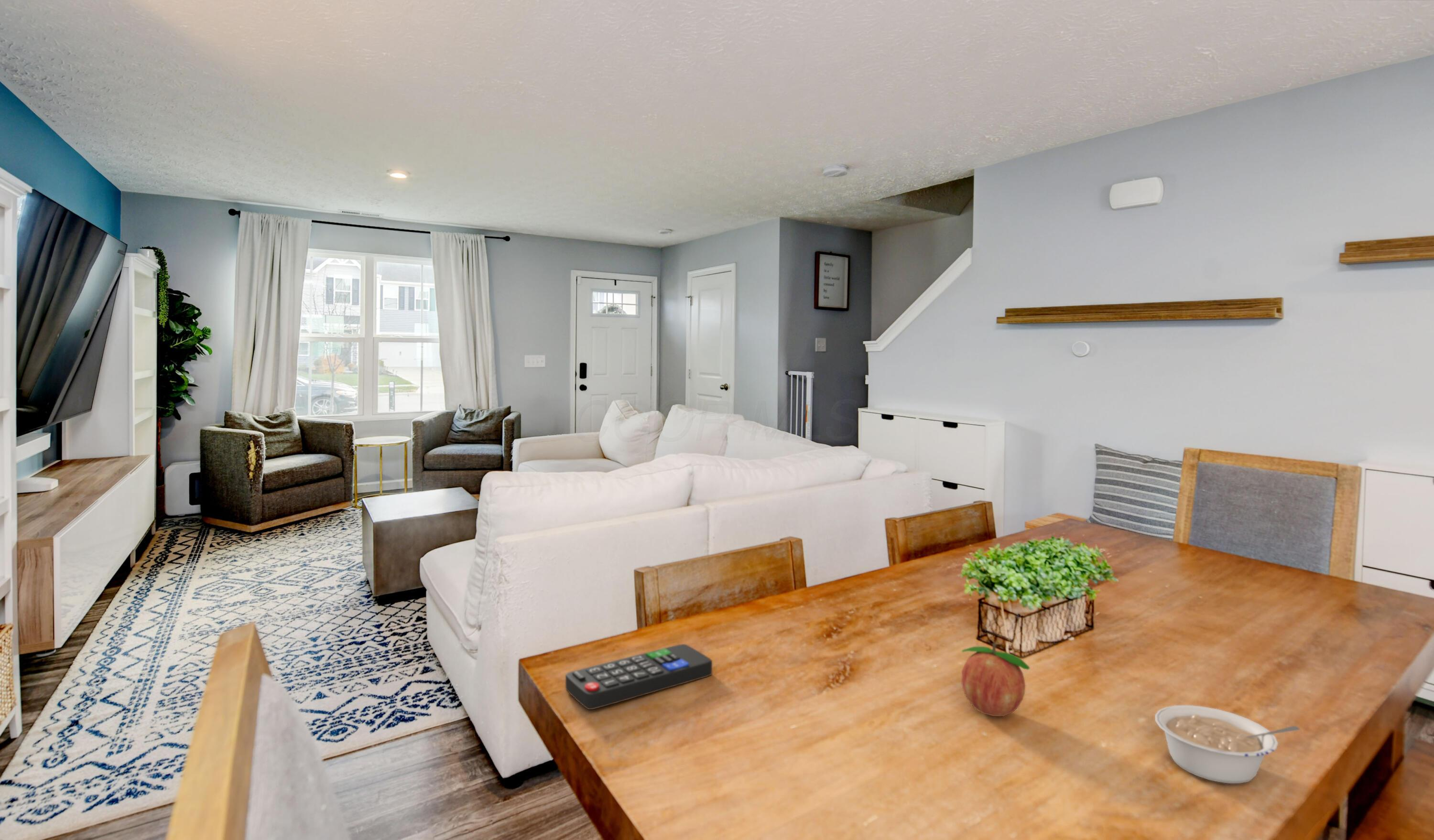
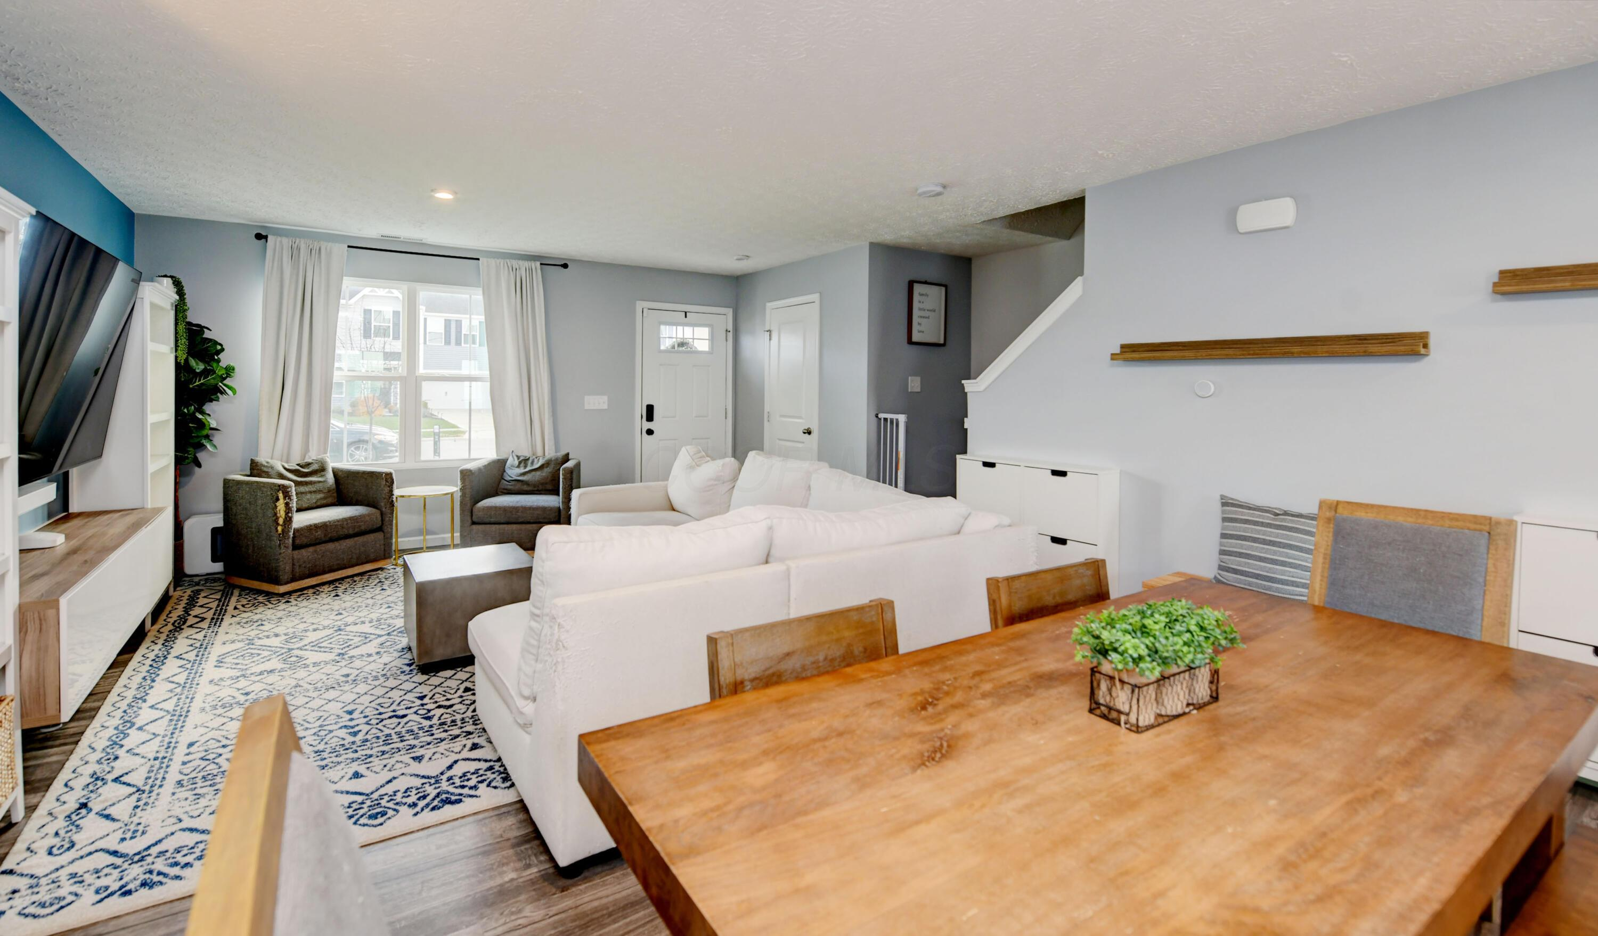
- remote control (641, 673)
- legume (1216, 742)
- fruit (992, 677)
